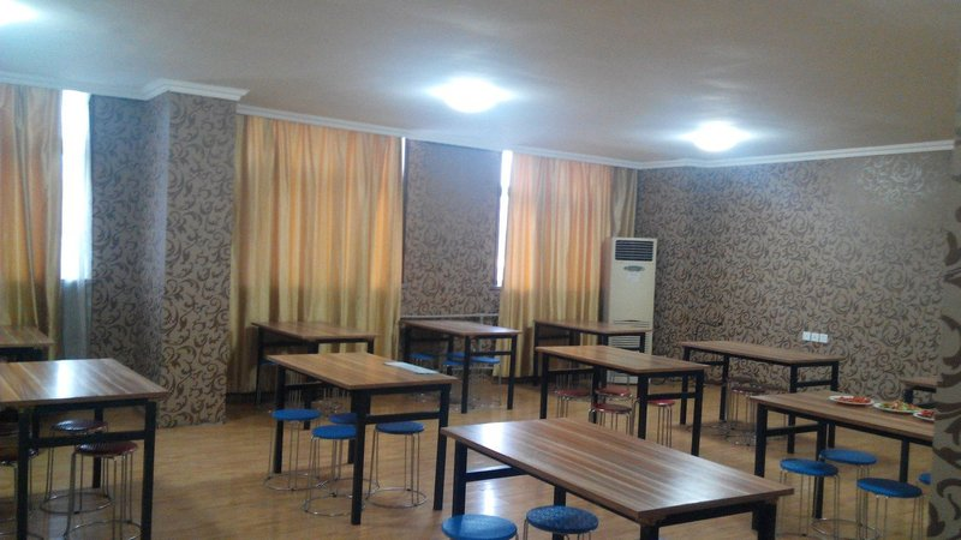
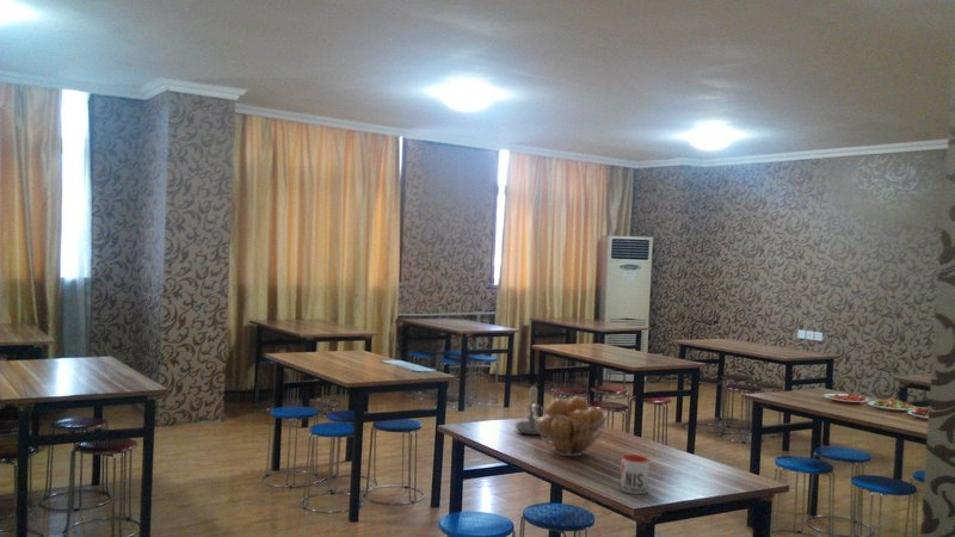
+ candle (531, 408)
+ mug (631, 471)
+ fruit basket (568, 425)
